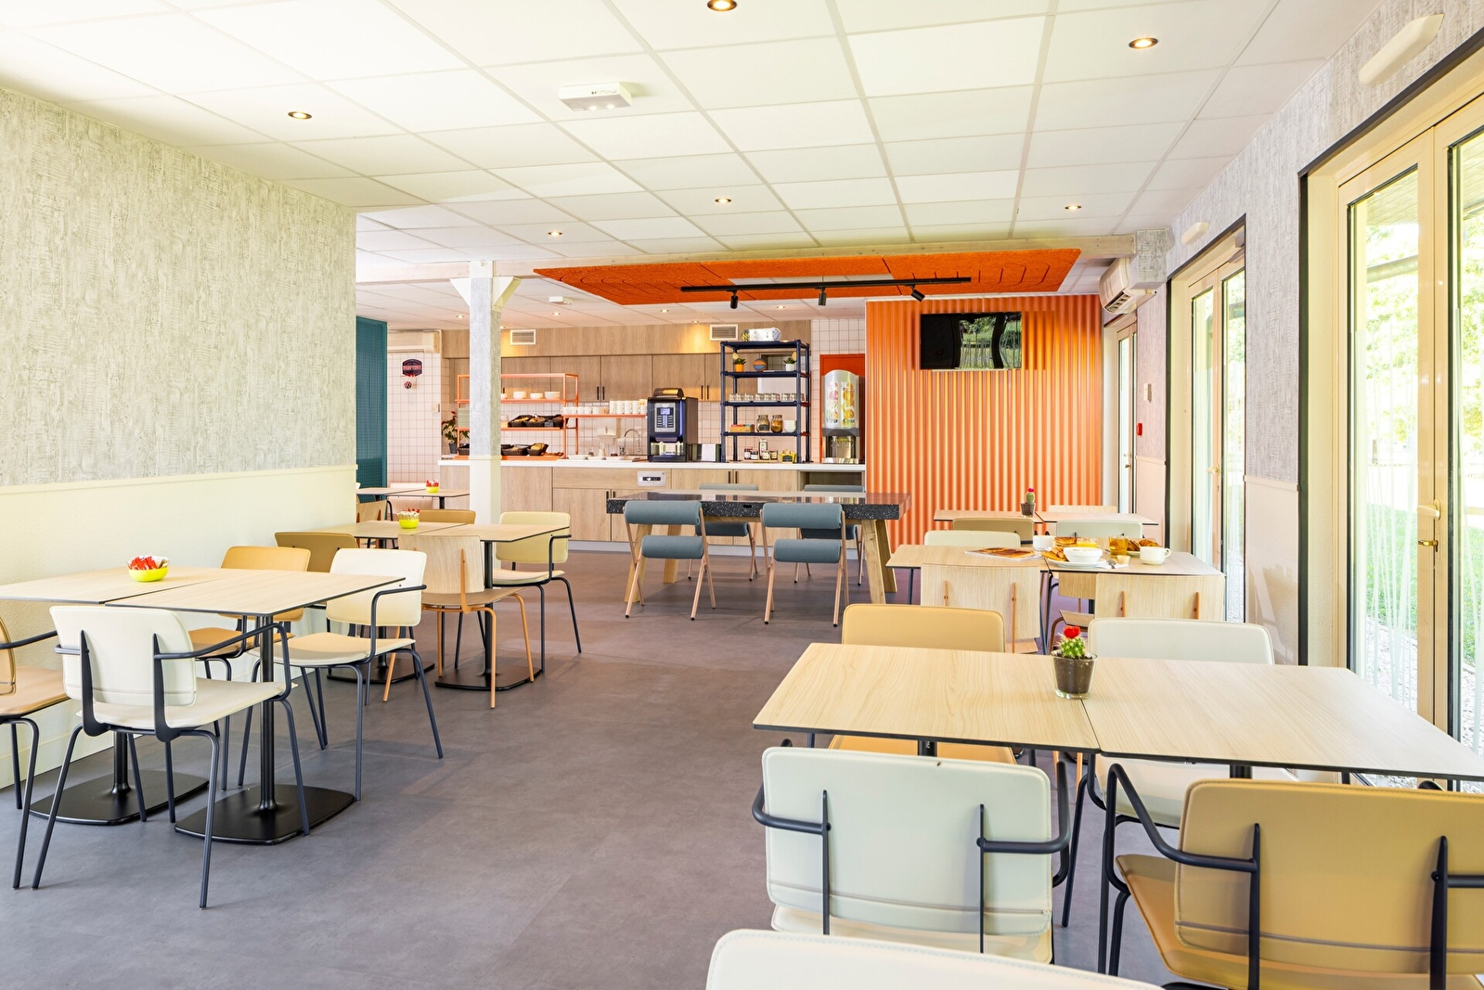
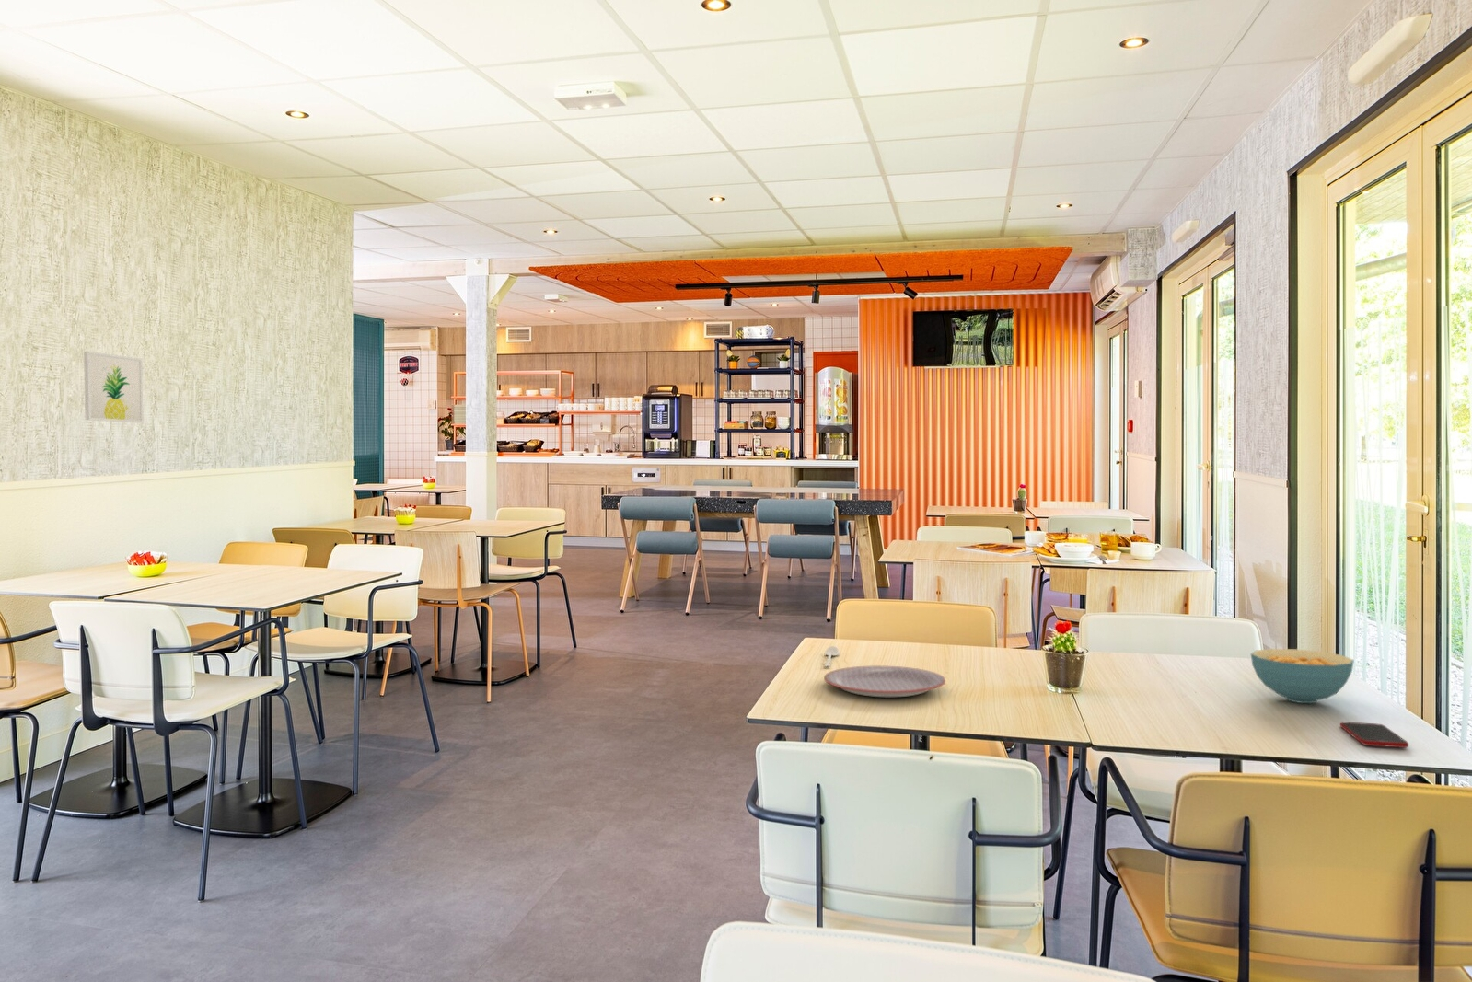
+ plate (883, 682)
+ spoon (830, 655)
+ cereal bowl (1301, 678)
+ wall art (114, 388)
+ cell phone (1372, 734)
